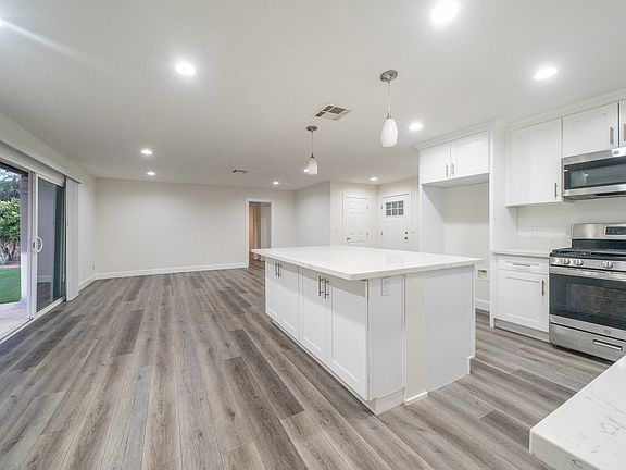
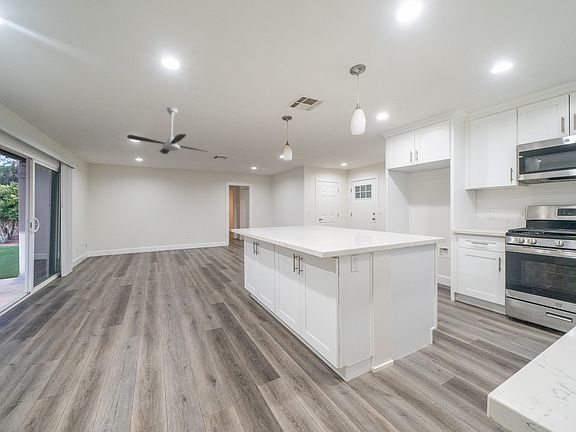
+ ceiling fan (171, 128)
